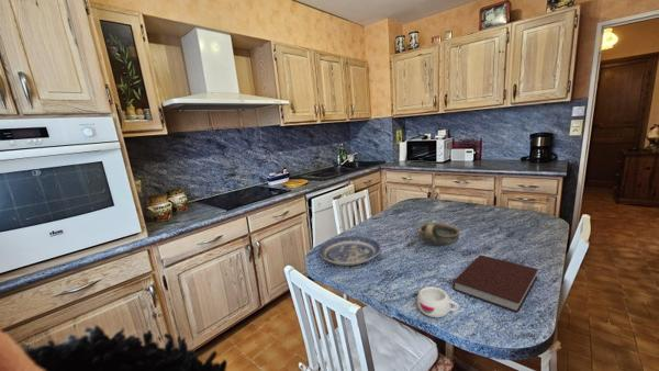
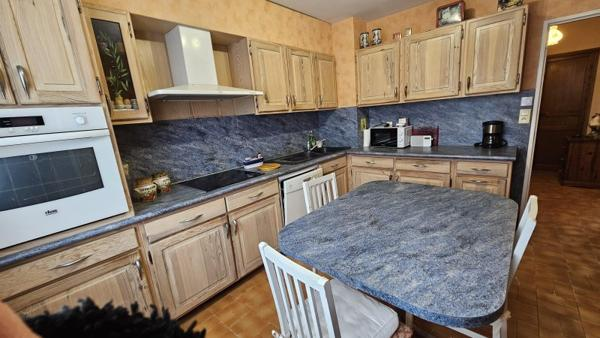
- oil lamp (436, 231)
- mug (437, 302)
- plate (349, 251)
- notebook (495, 279)
